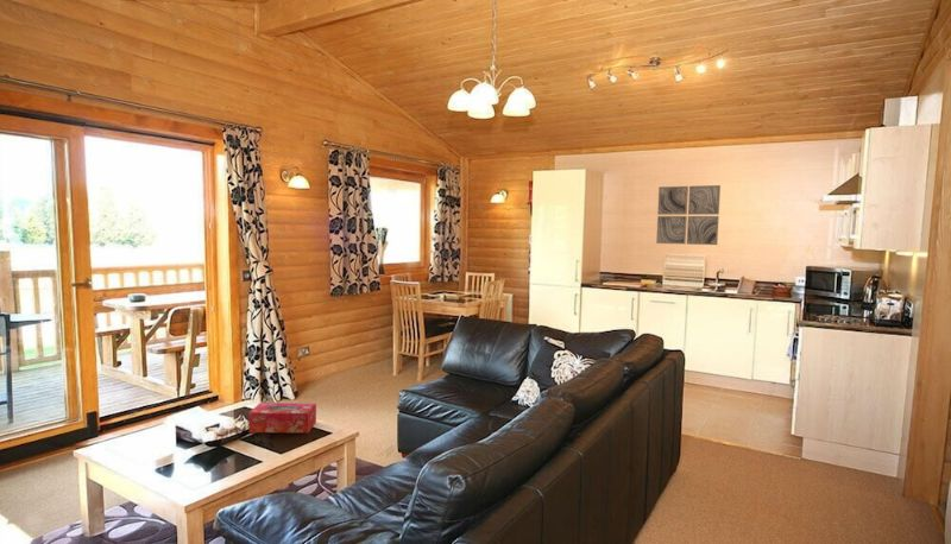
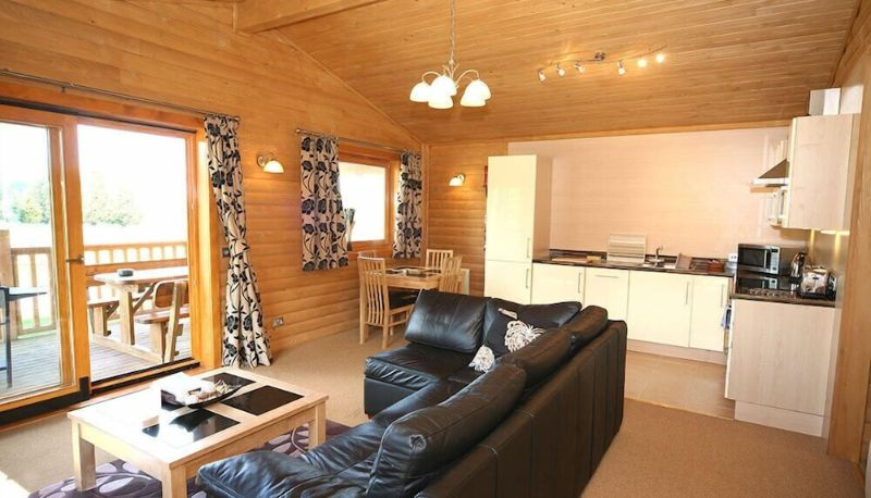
- tissue box (283, 417)
- wall art (686, 214)
